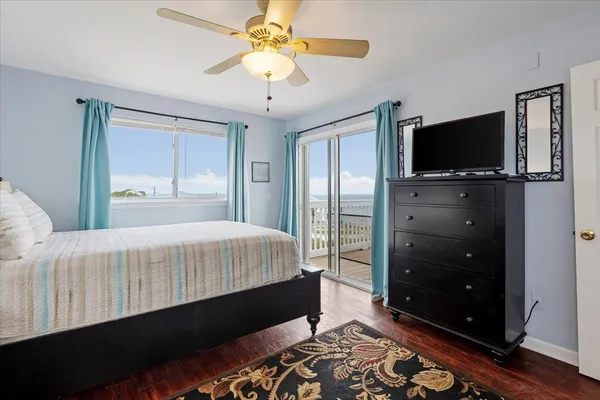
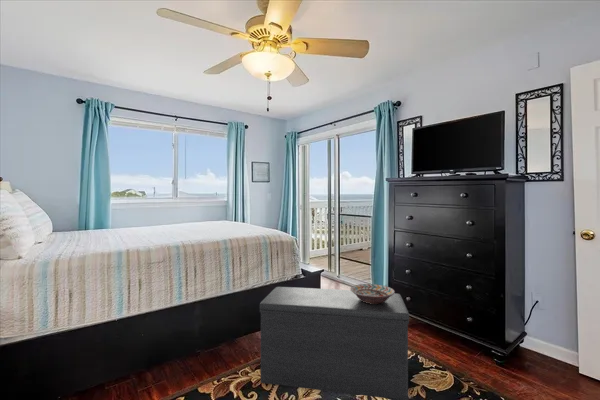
+ decorative bowl (372, 294)
+ bench (333, 335)
